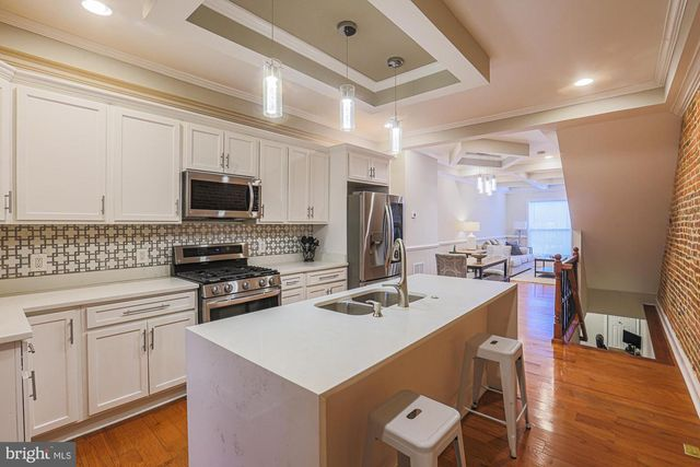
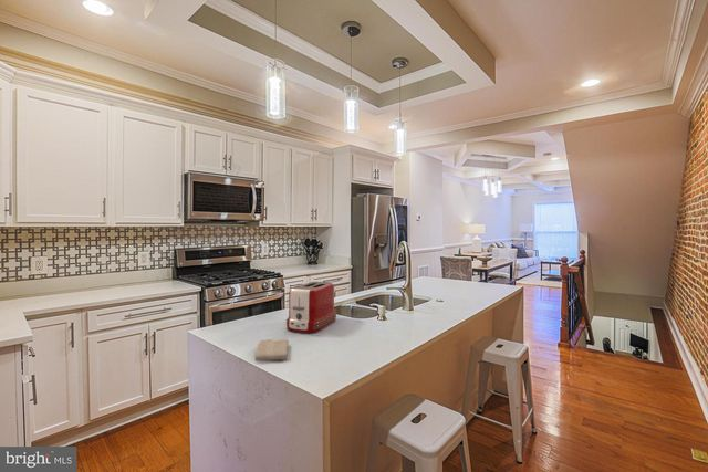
+ washcloth (272, 348)
+ toaster (312, 304)
